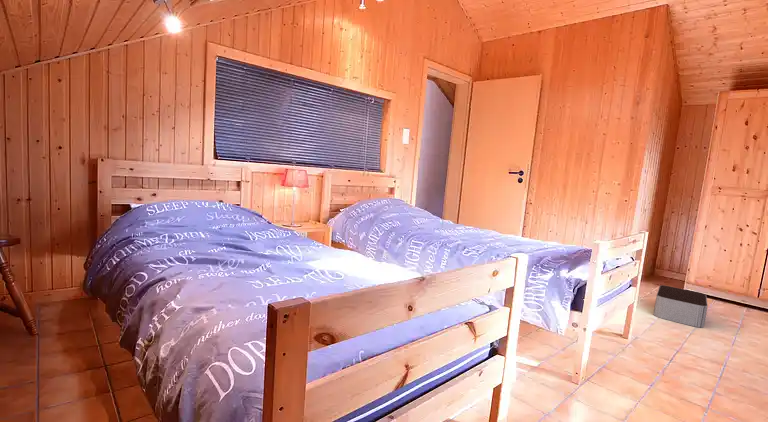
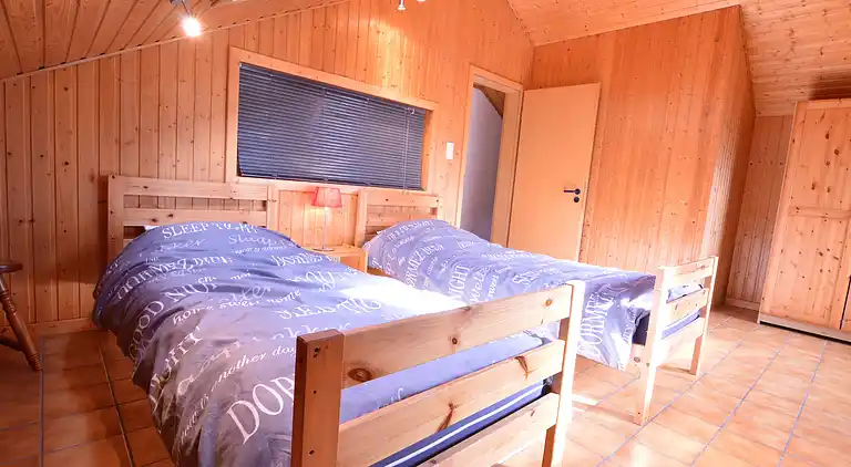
- storage bin (680, 304)
